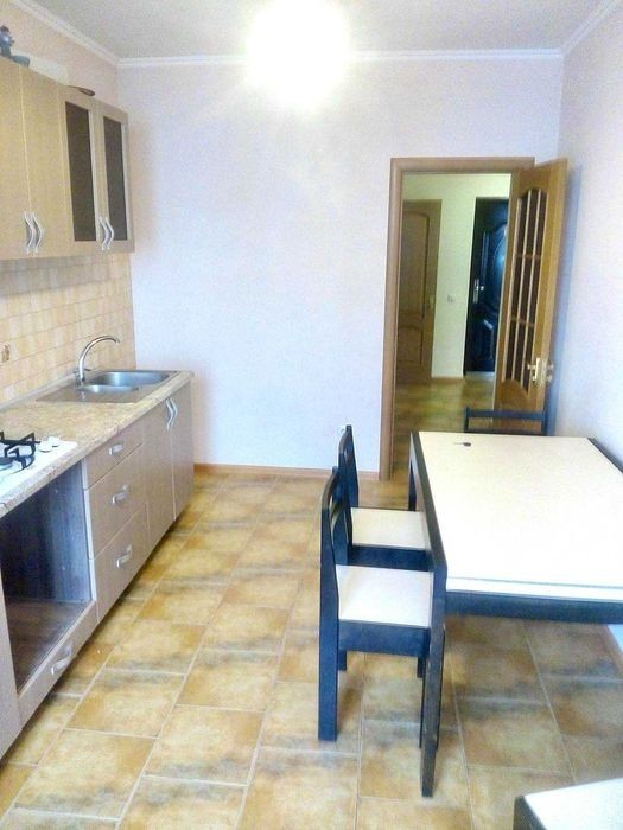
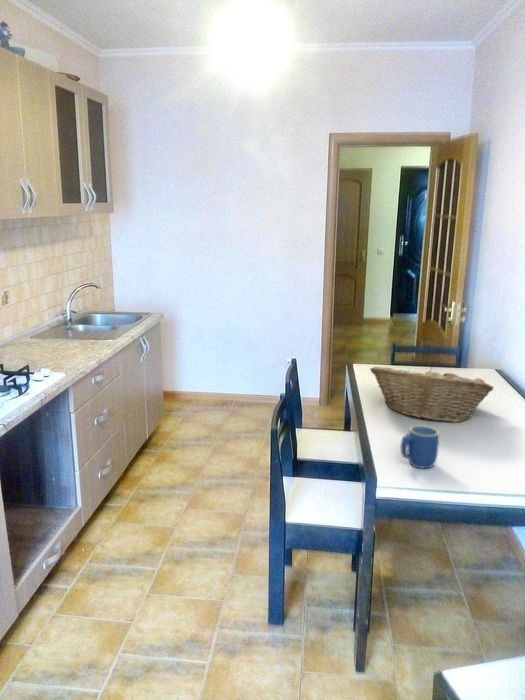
+ mug (419, 447)
+ fruit basket (428, 387)
